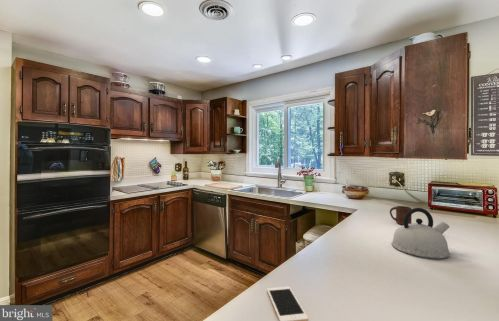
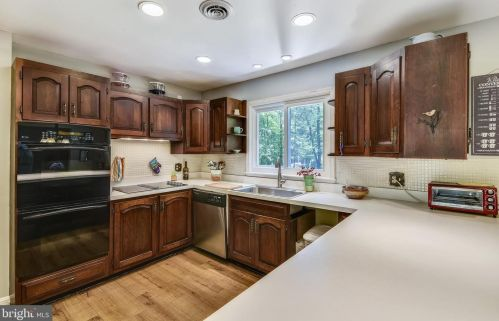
- kettle (421, 228)
- cell phone (285, 302)
- cup (401, 215)
